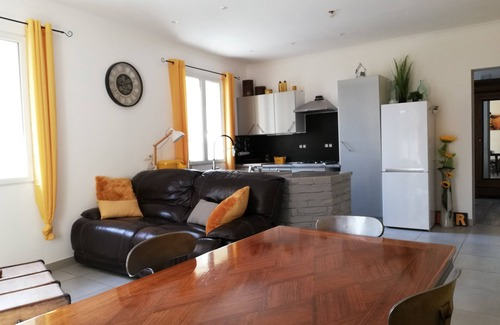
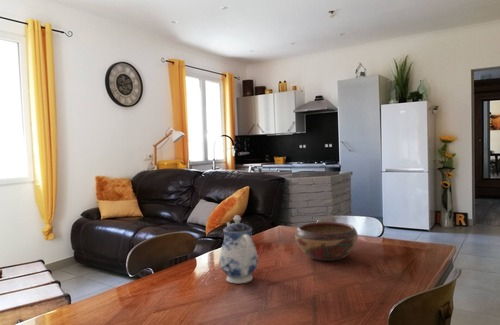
+ teapot (238, 247)
+ decorative bowl (326, 241)
